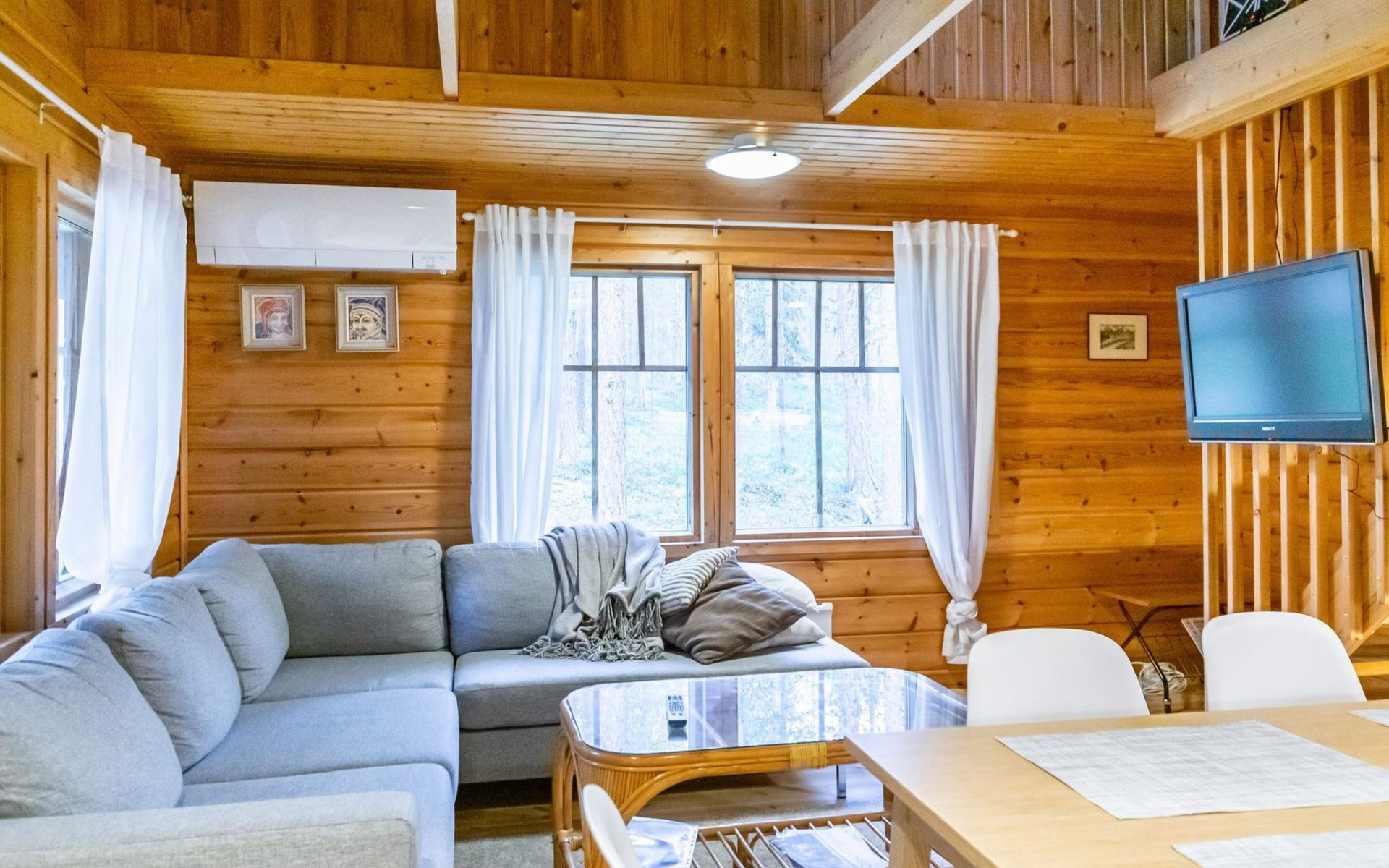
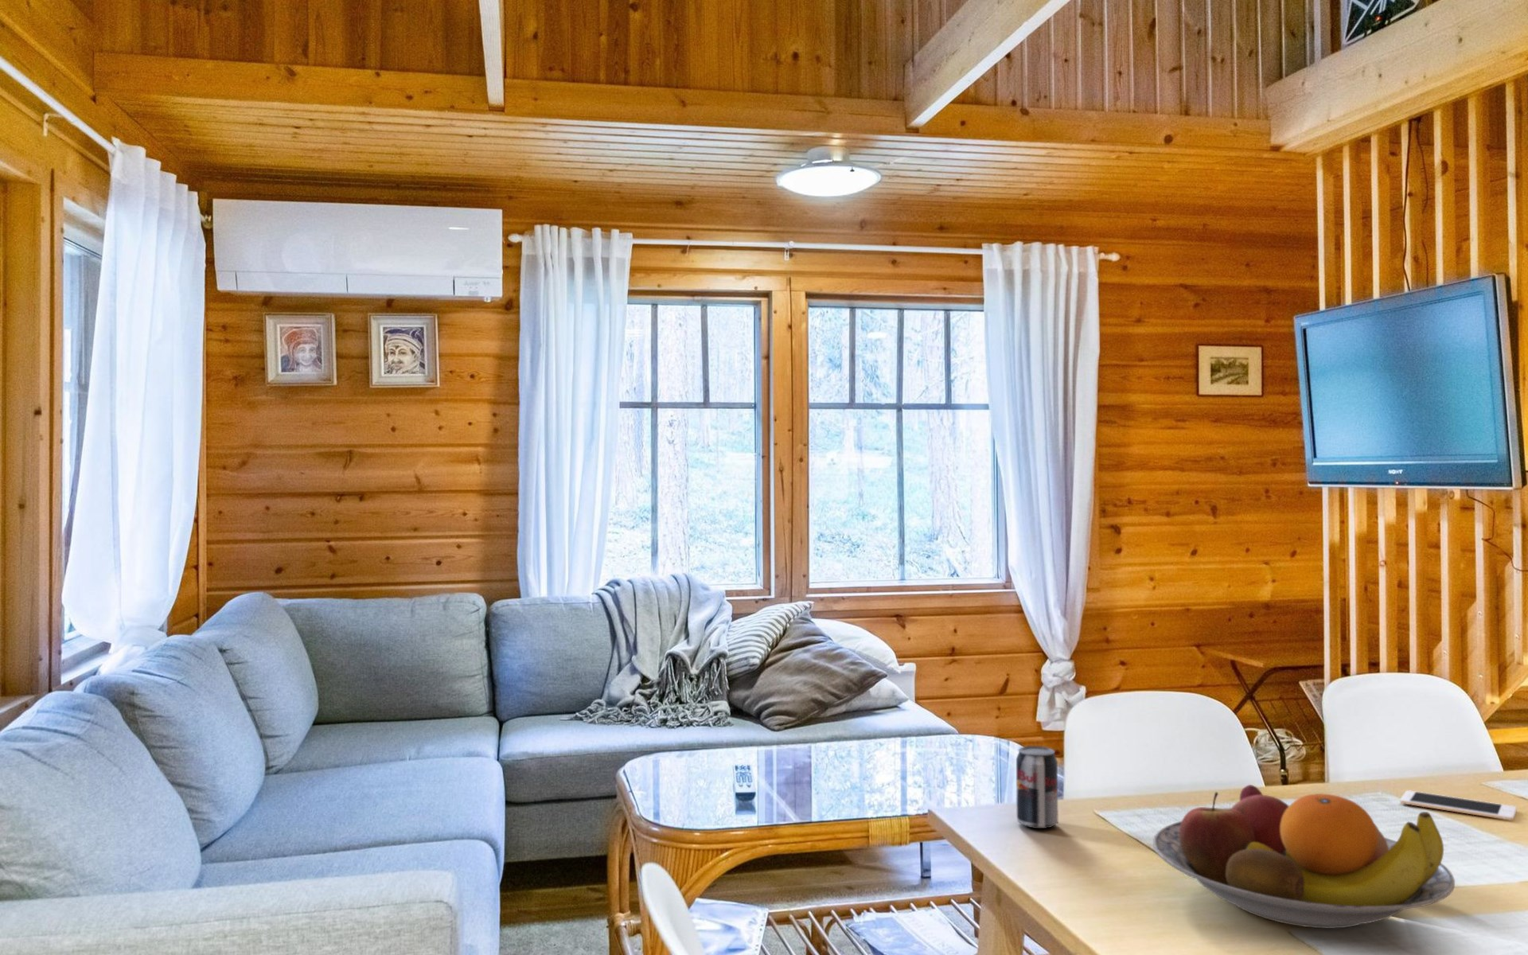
+ cell phone (1458, 804)
+ beverage can (1036, 787)
+ fruit bowl (1295, 844)
